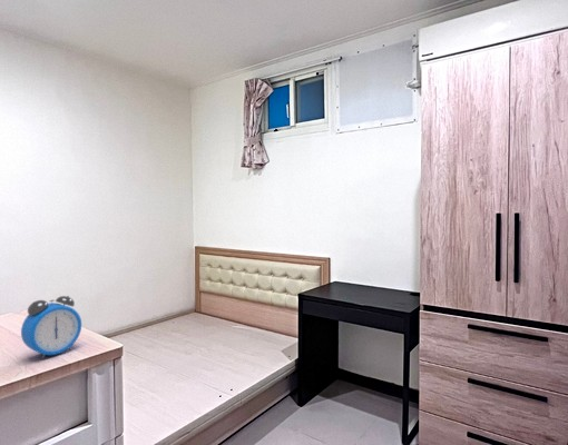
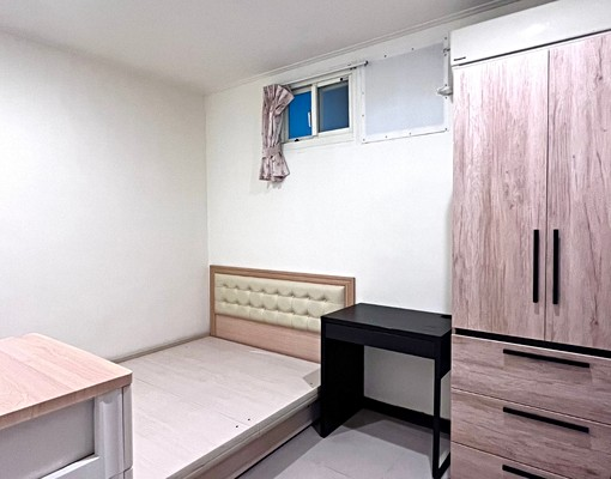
- alarm clock (52, 325)
